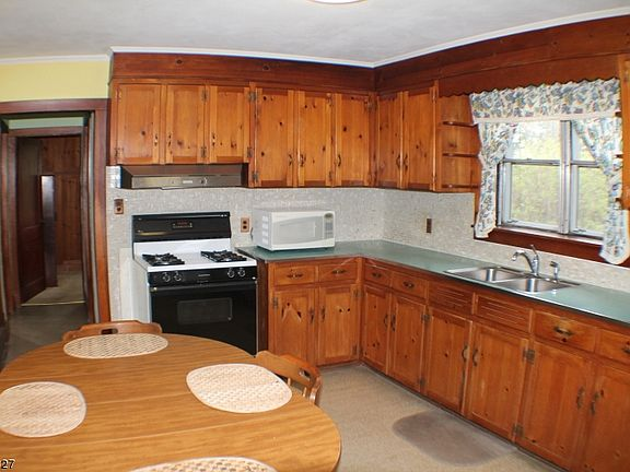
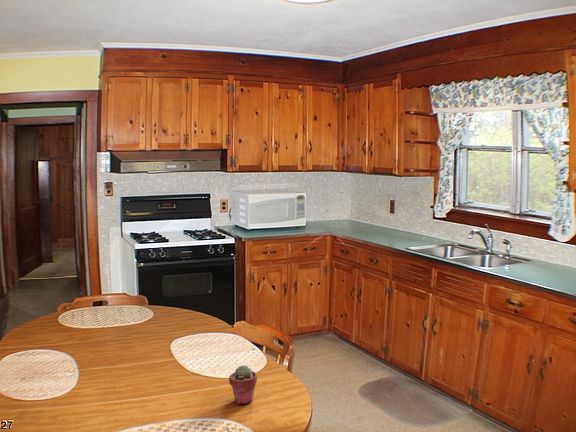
+ potted succulent (243, 382)
